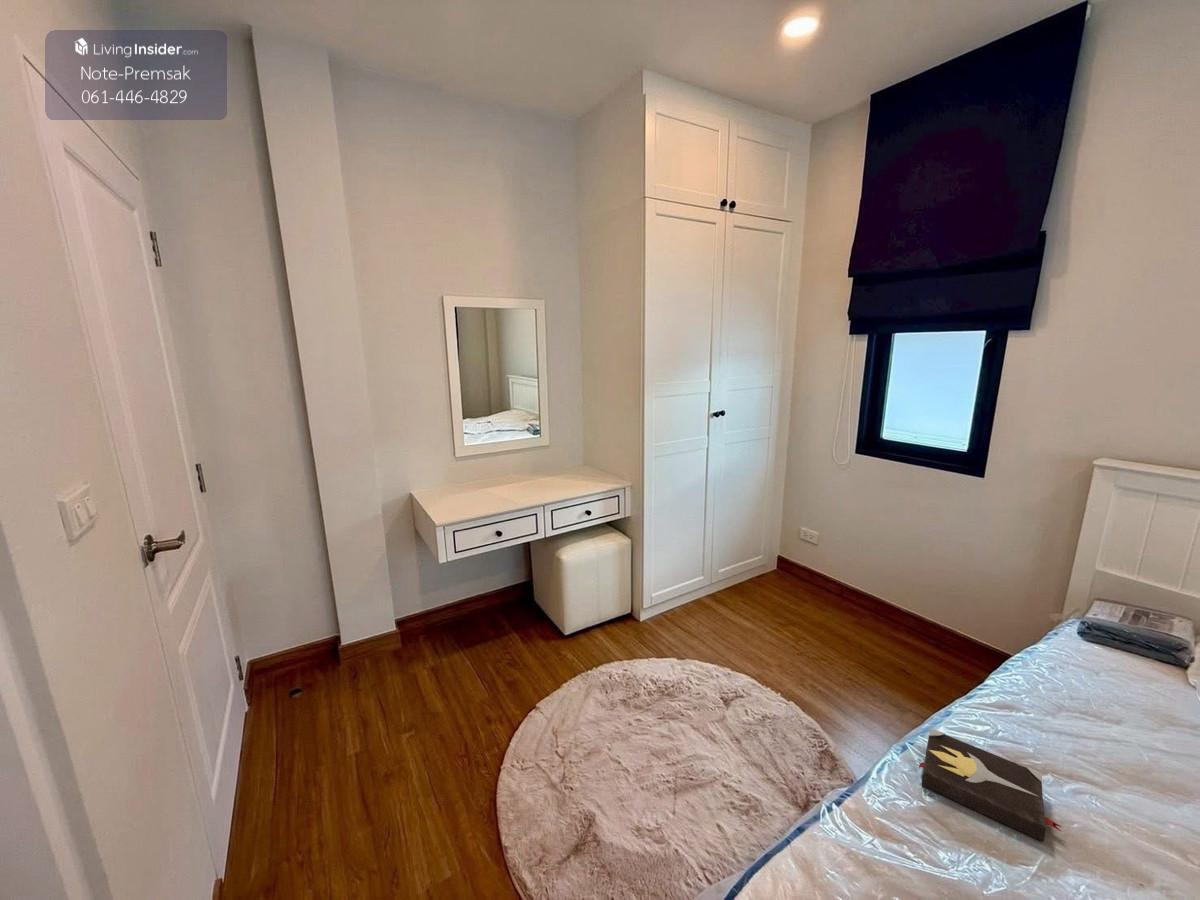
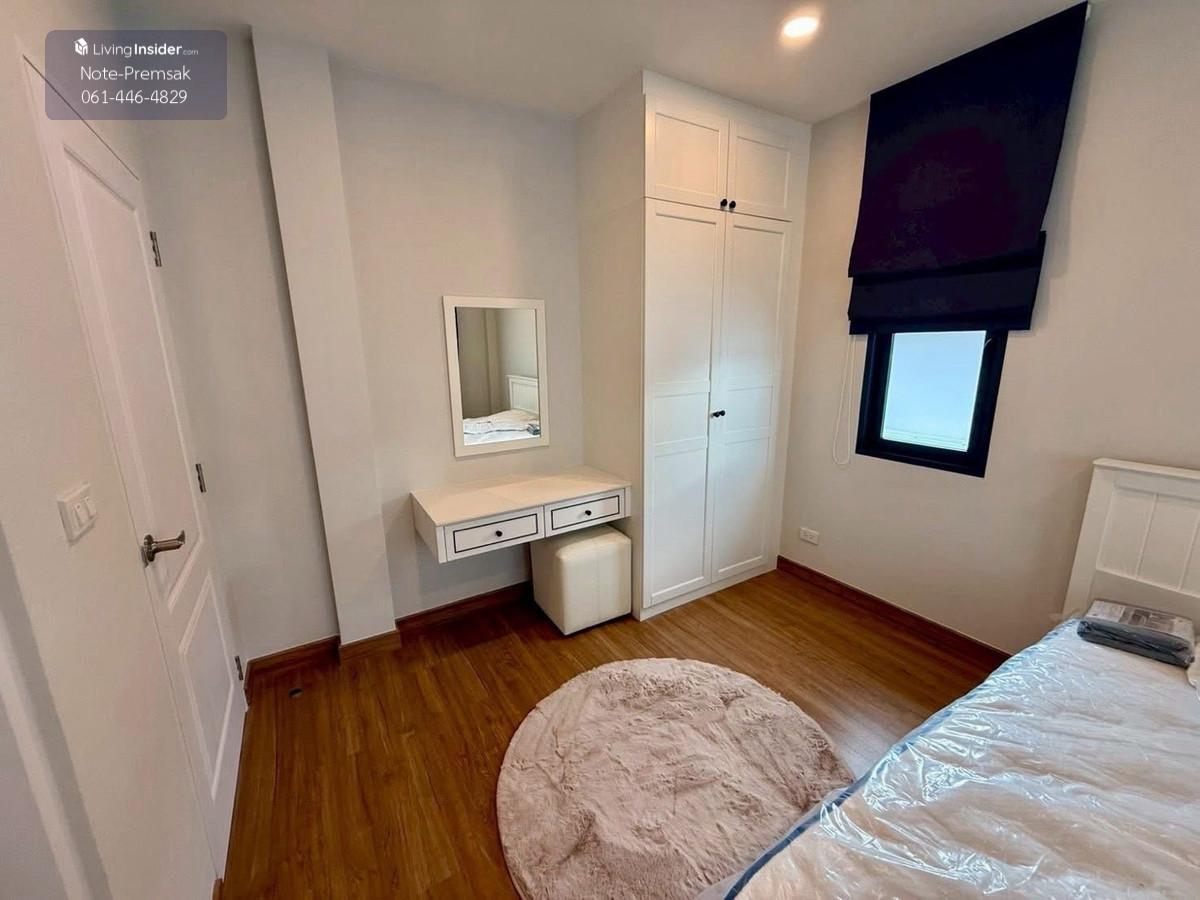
- hardback book (980, 778)
